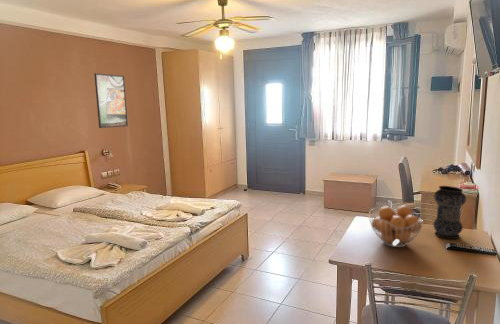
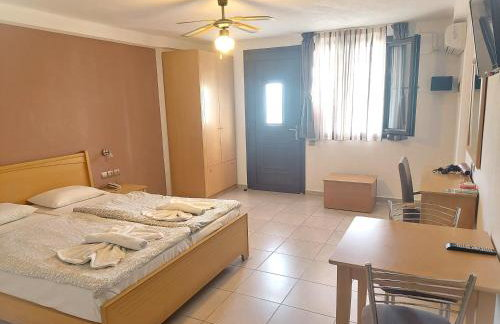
- fruit basket (395, 225)
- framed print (112, 101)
- vase (449, 211)
